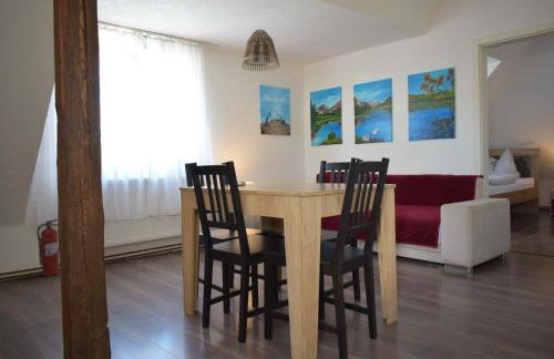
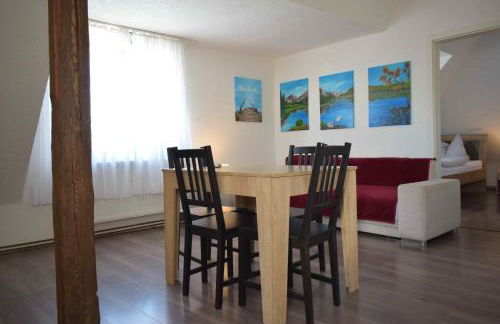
- fire extinguisher (49, 246)
- lamp shade (260, 49)
